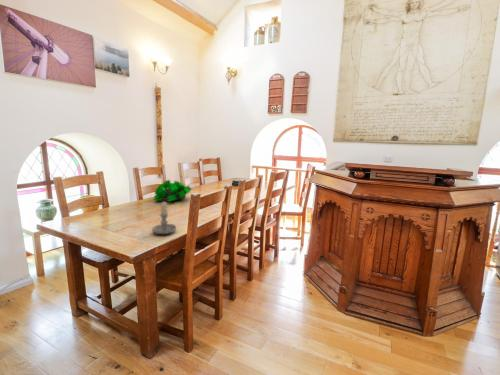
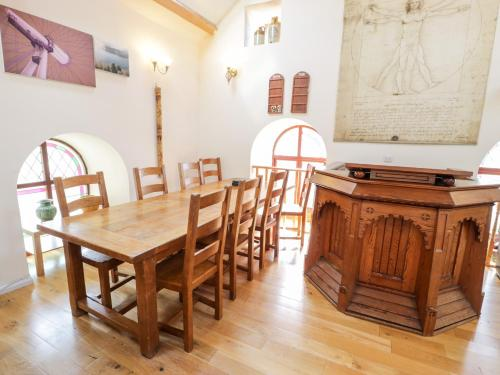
- plant (172, 189)
- candle (163, 216)
